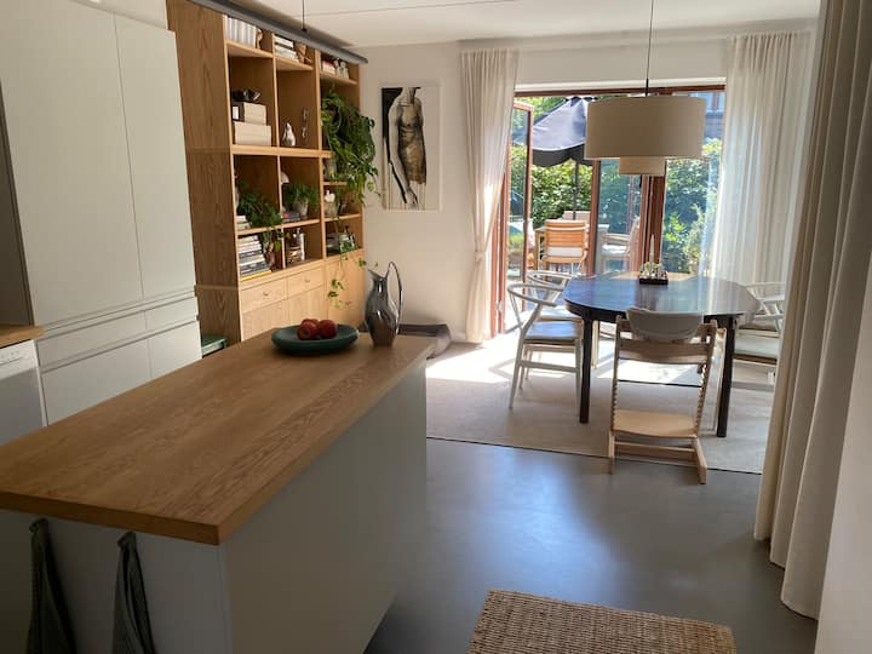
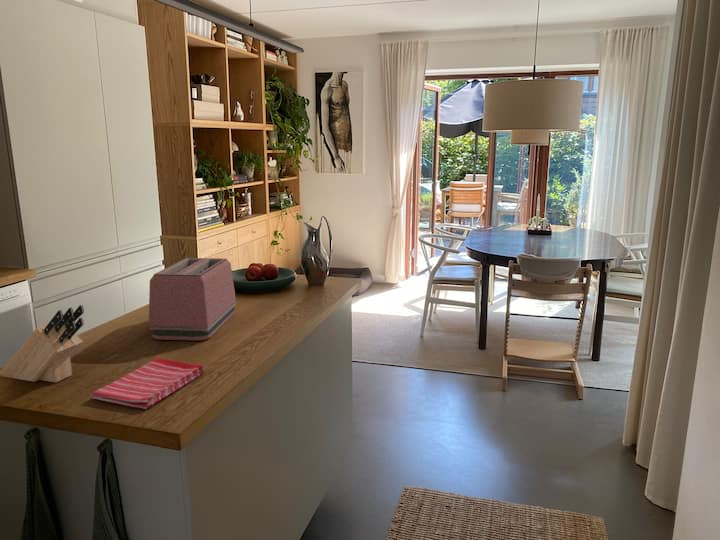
+ knife block (44, 340)
+ toaster (195, 294)
+ dish towel (150, 380)
